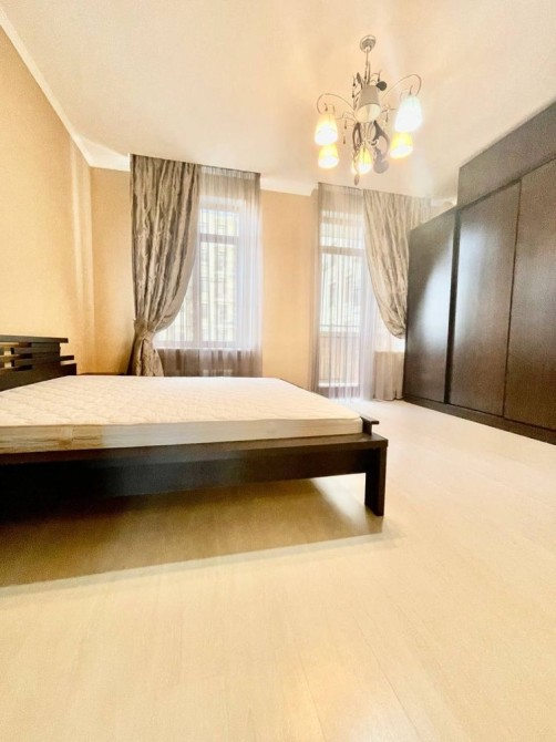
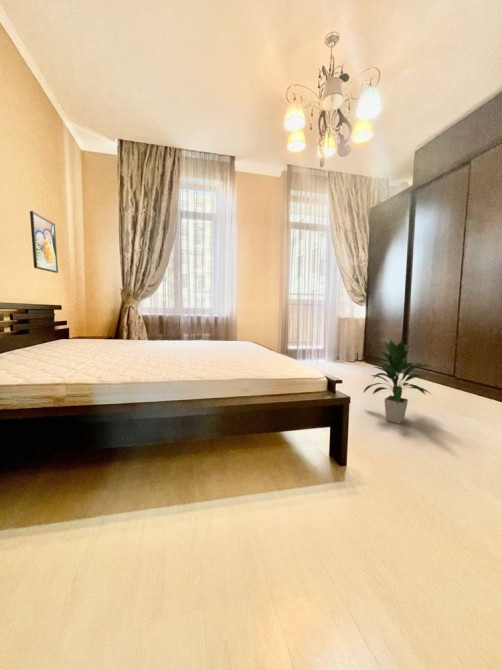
+ indoor plant (395, 379)
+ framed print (45, 244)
